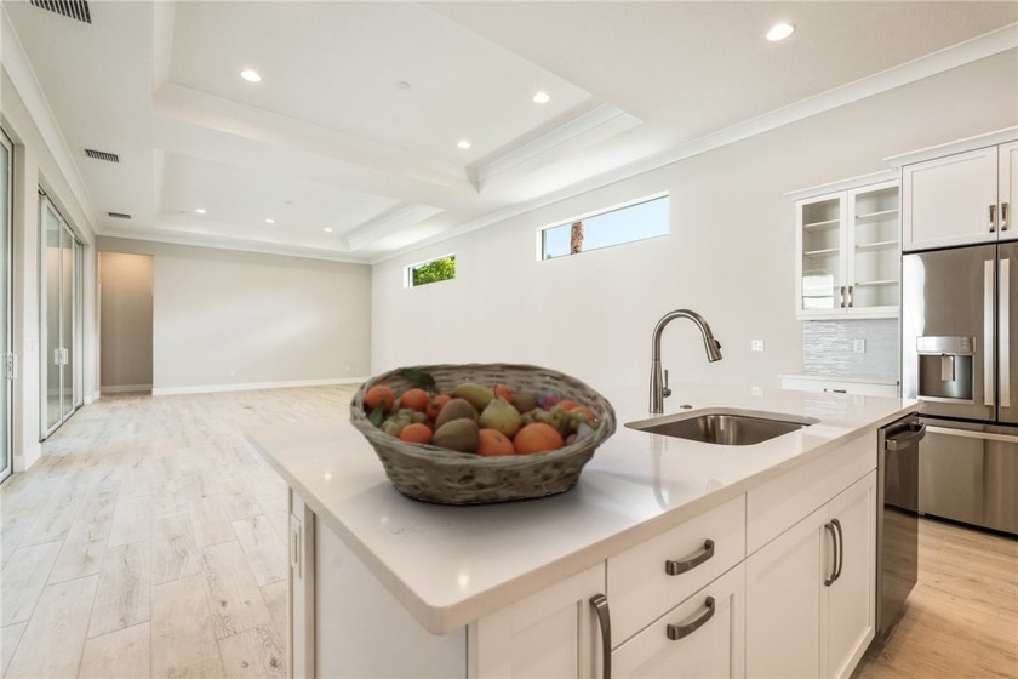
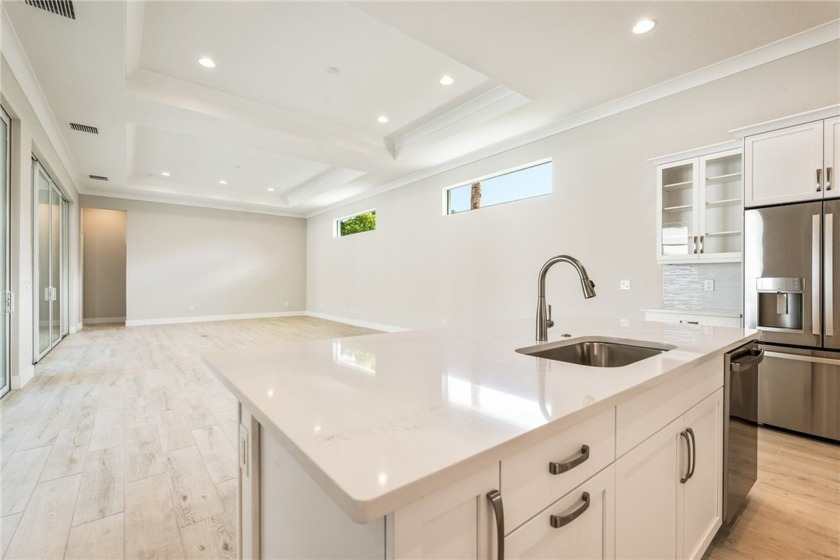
- fruit basket (485, 421)
